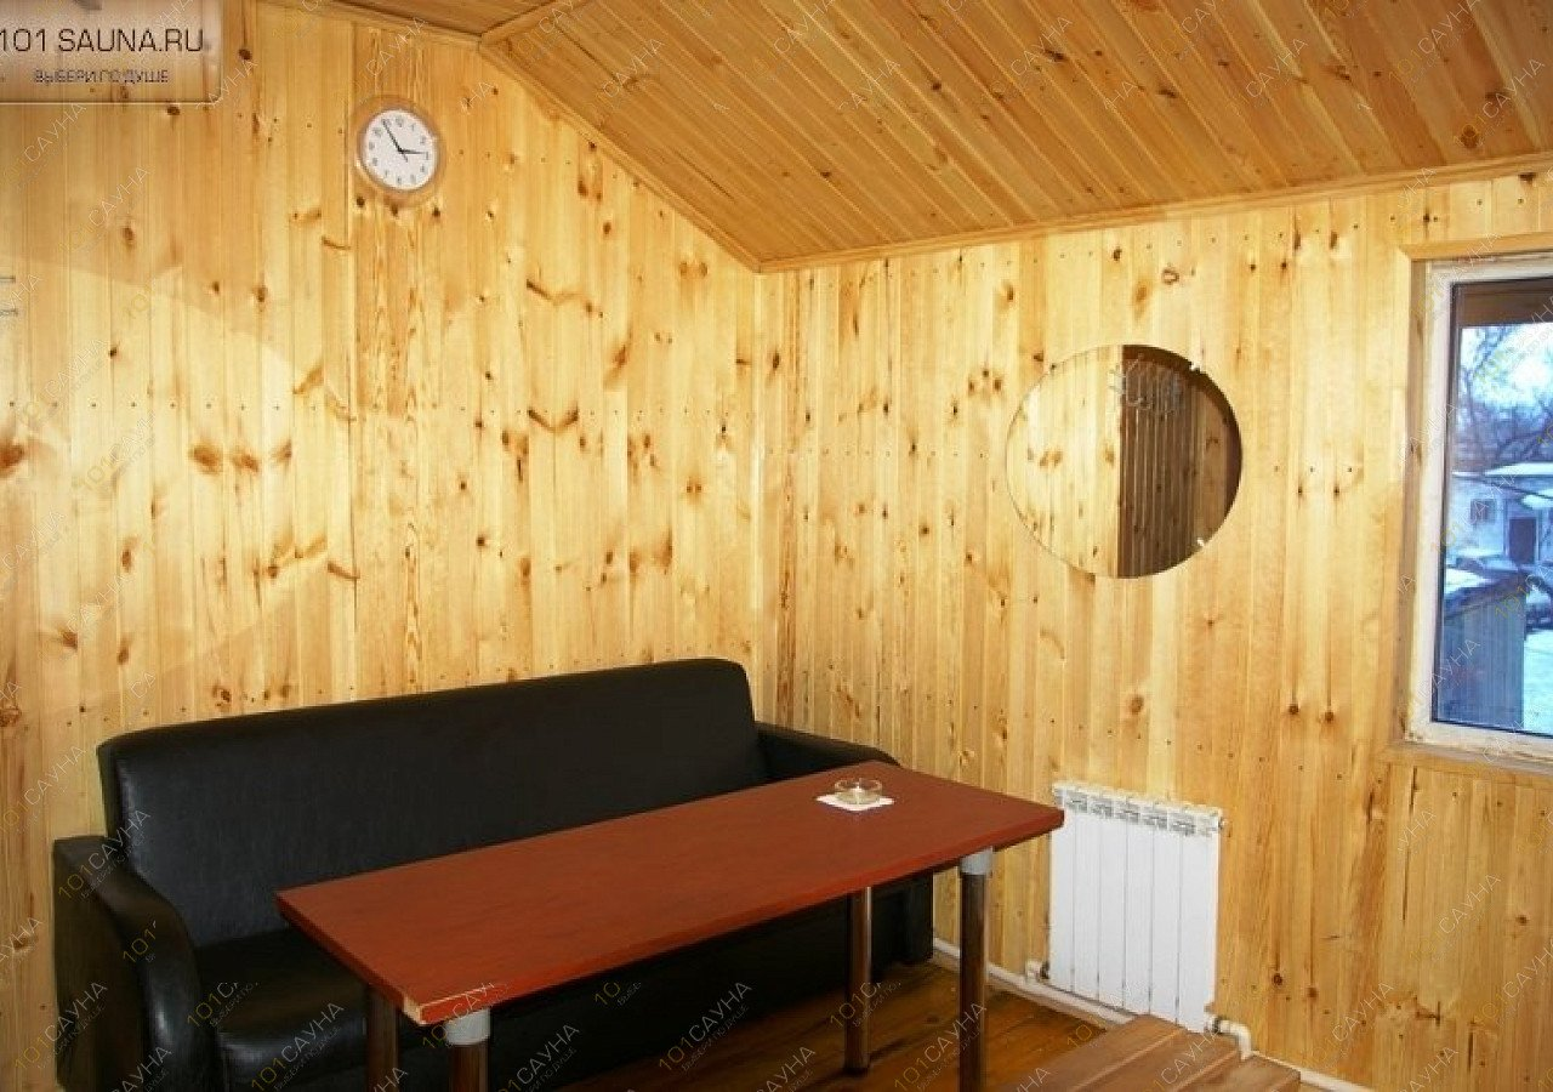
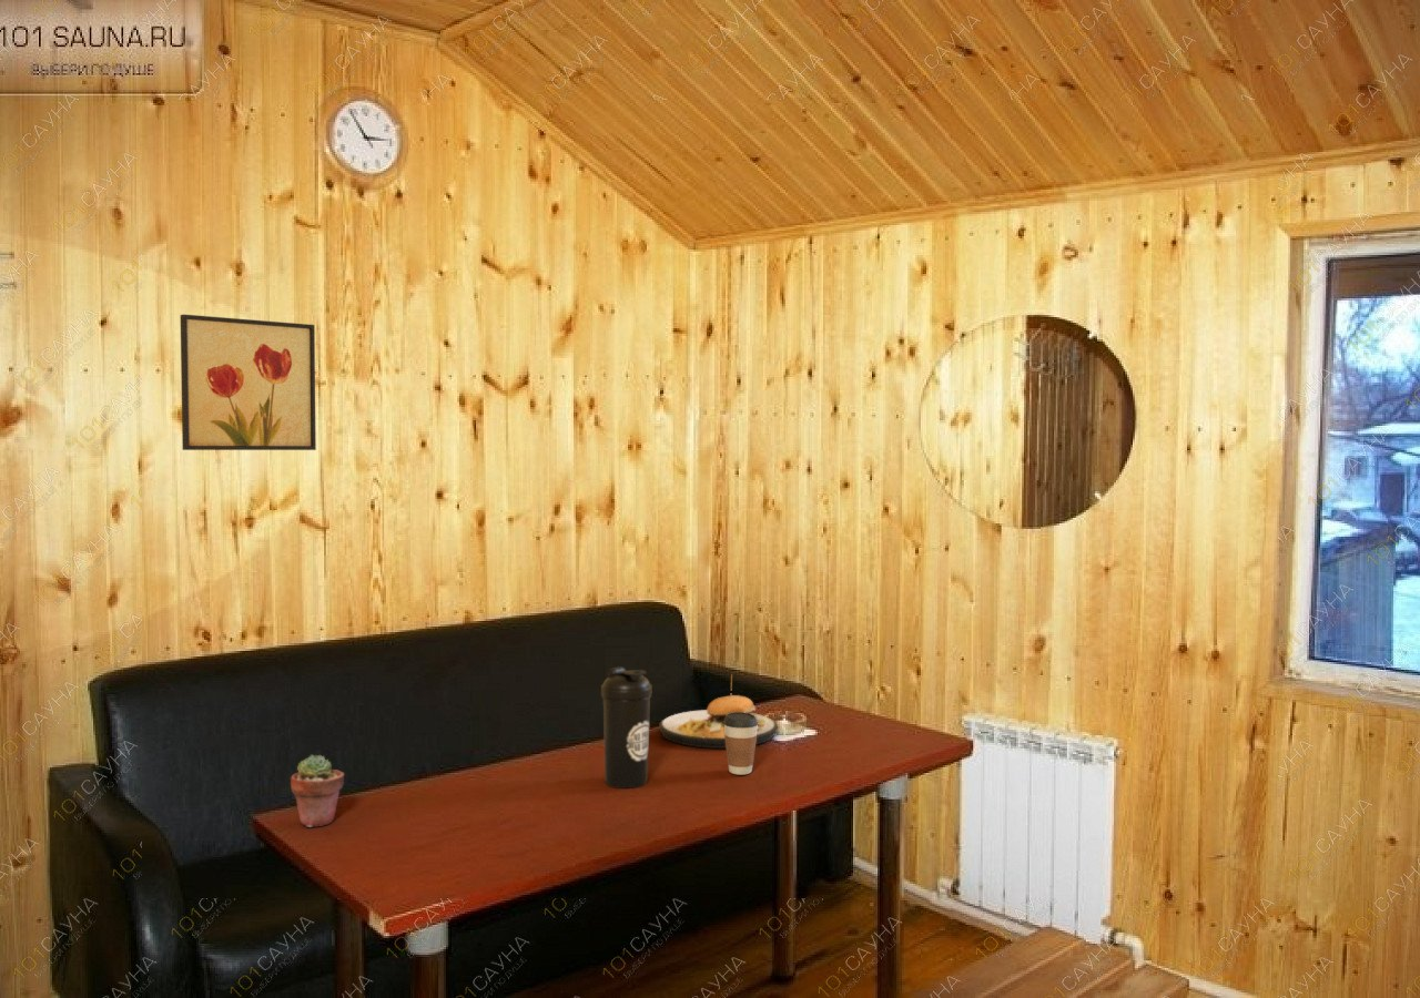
+ potted succulent (317, 787)
+ plate (718, 702)
+ water bottle (626, 725)
+ wall art (250, 385)
+ coffee cup (740, 743)
